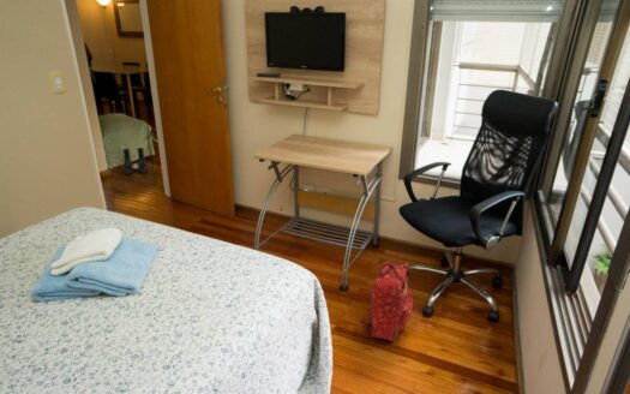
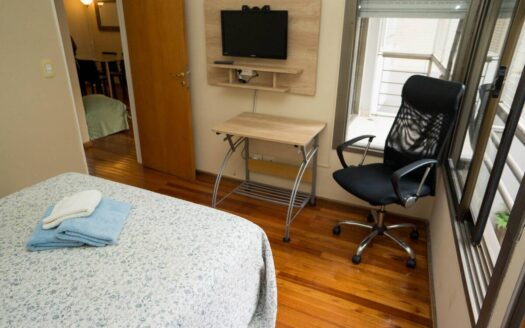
- boots (138, 160)
- backpack (384, 294)
